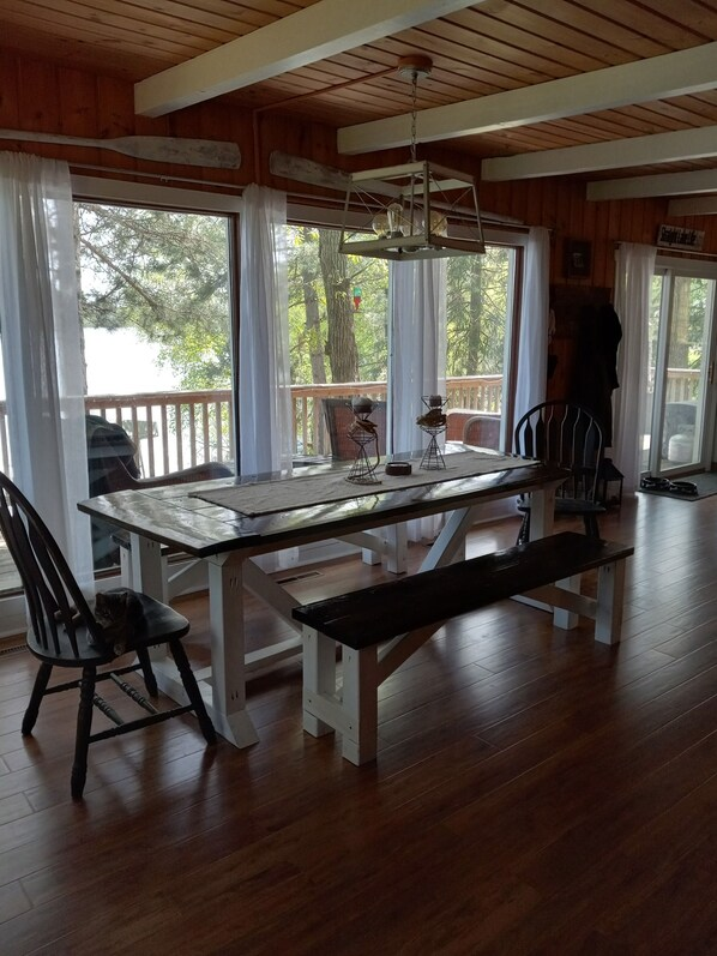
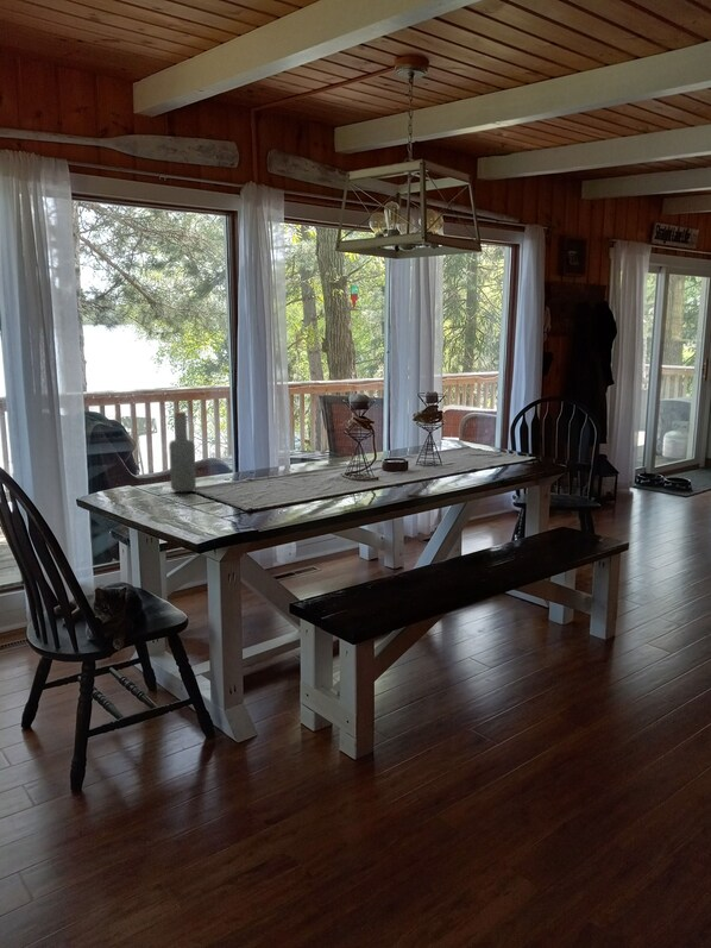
+ bottle (182, 452)
